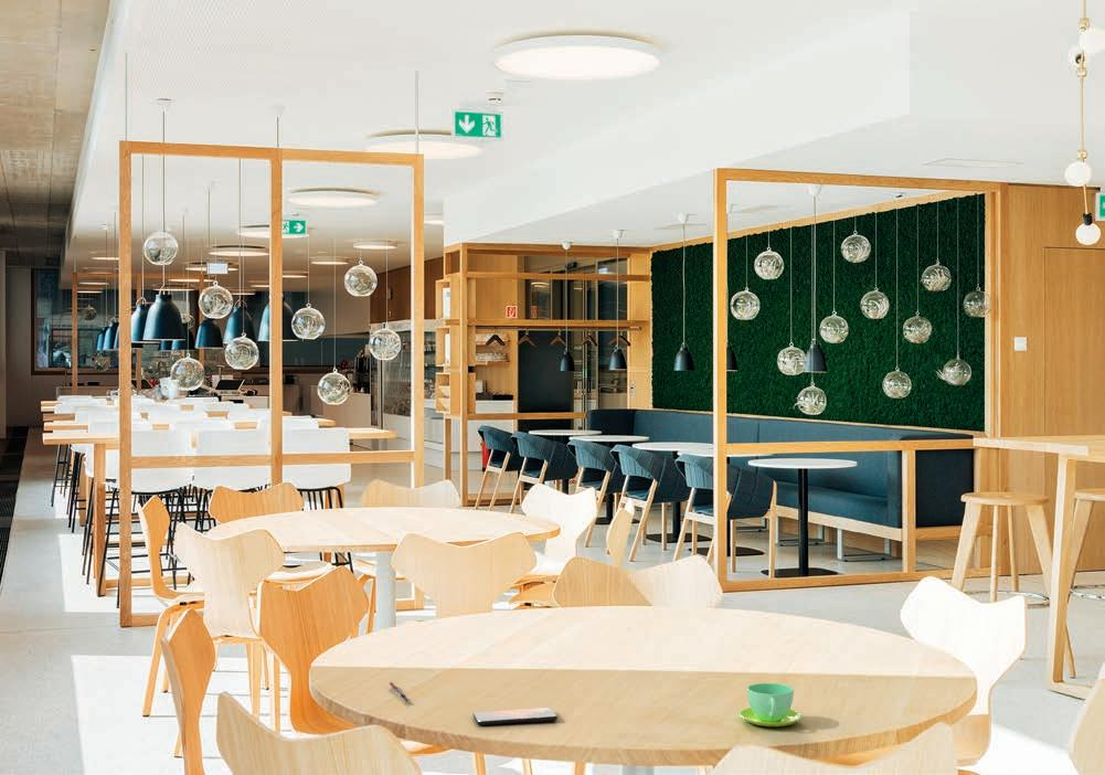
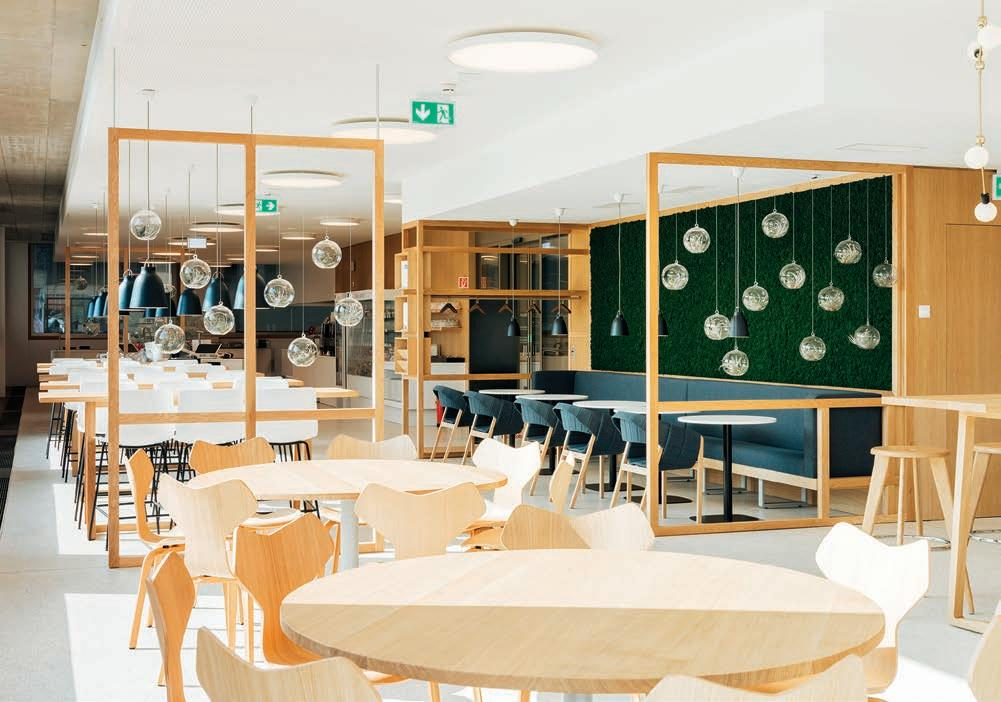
- smartphone (514, 715)
- cup (769, 704)
- pen (400, 692)
